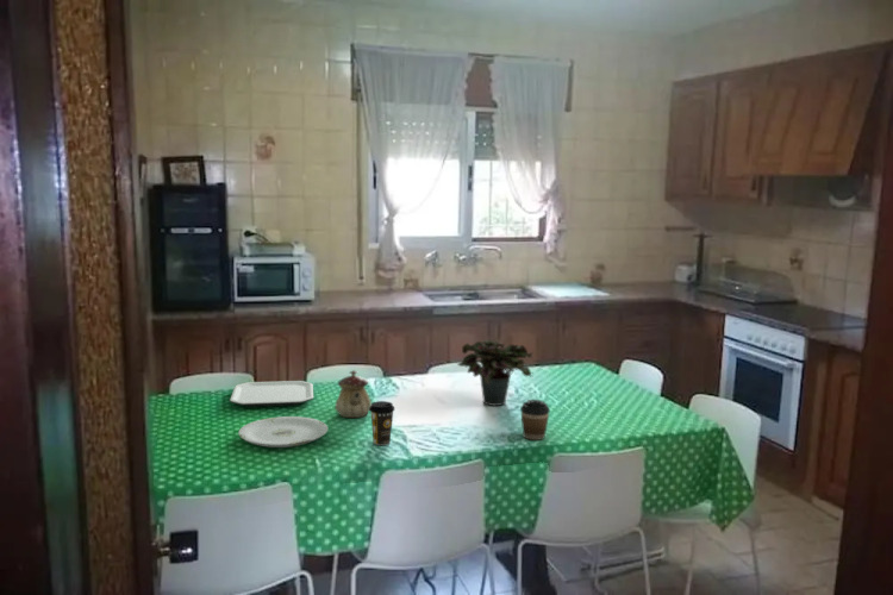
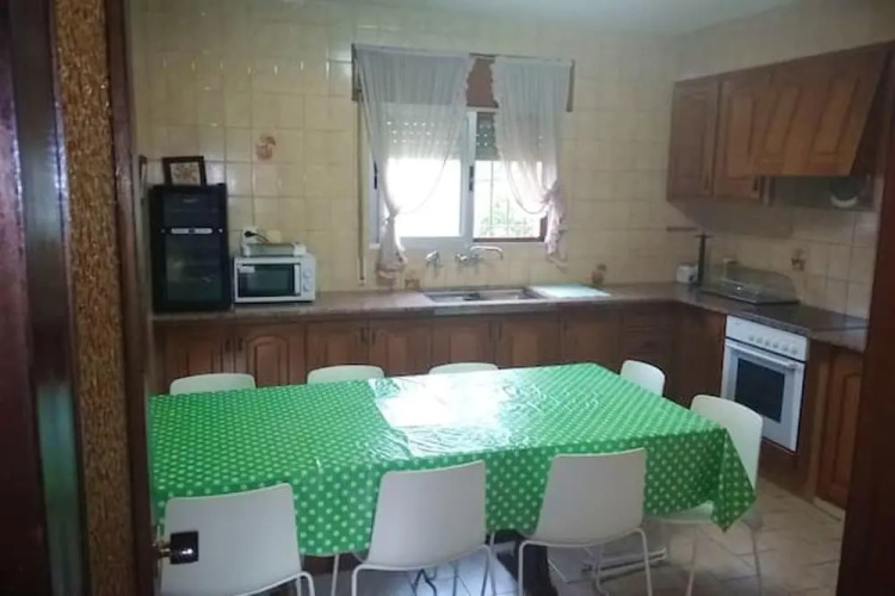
- coffee cup (535, 418)
- potted plant (497, 371)
- coffee cup (381, 422)
- plate (283, 432)
- teapot (352, 390)
- plate (273, 394)
